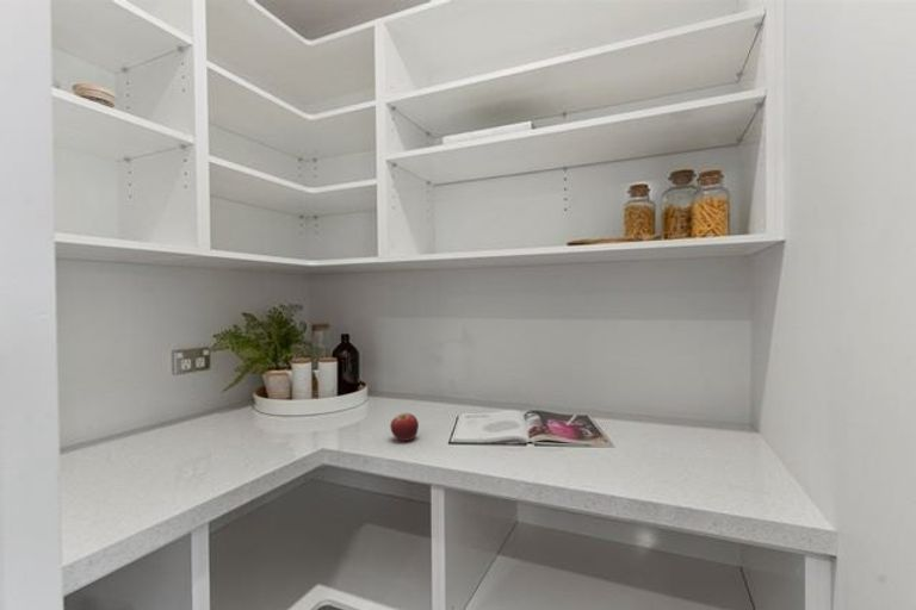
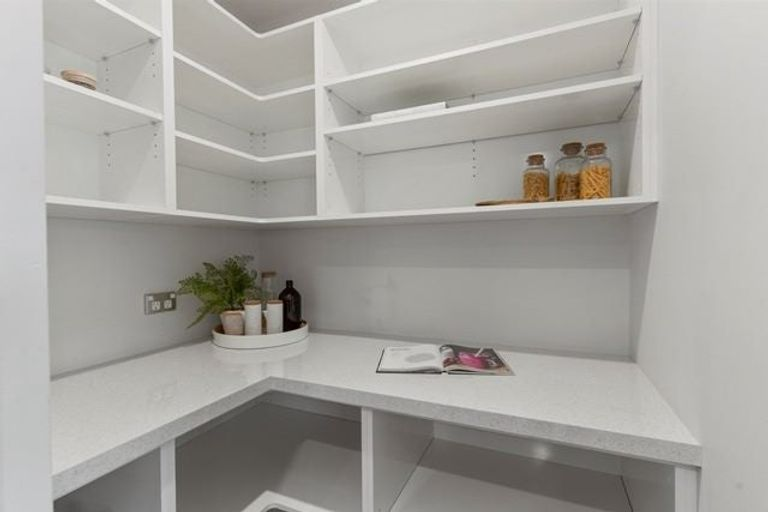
- fruit (404, 427)
